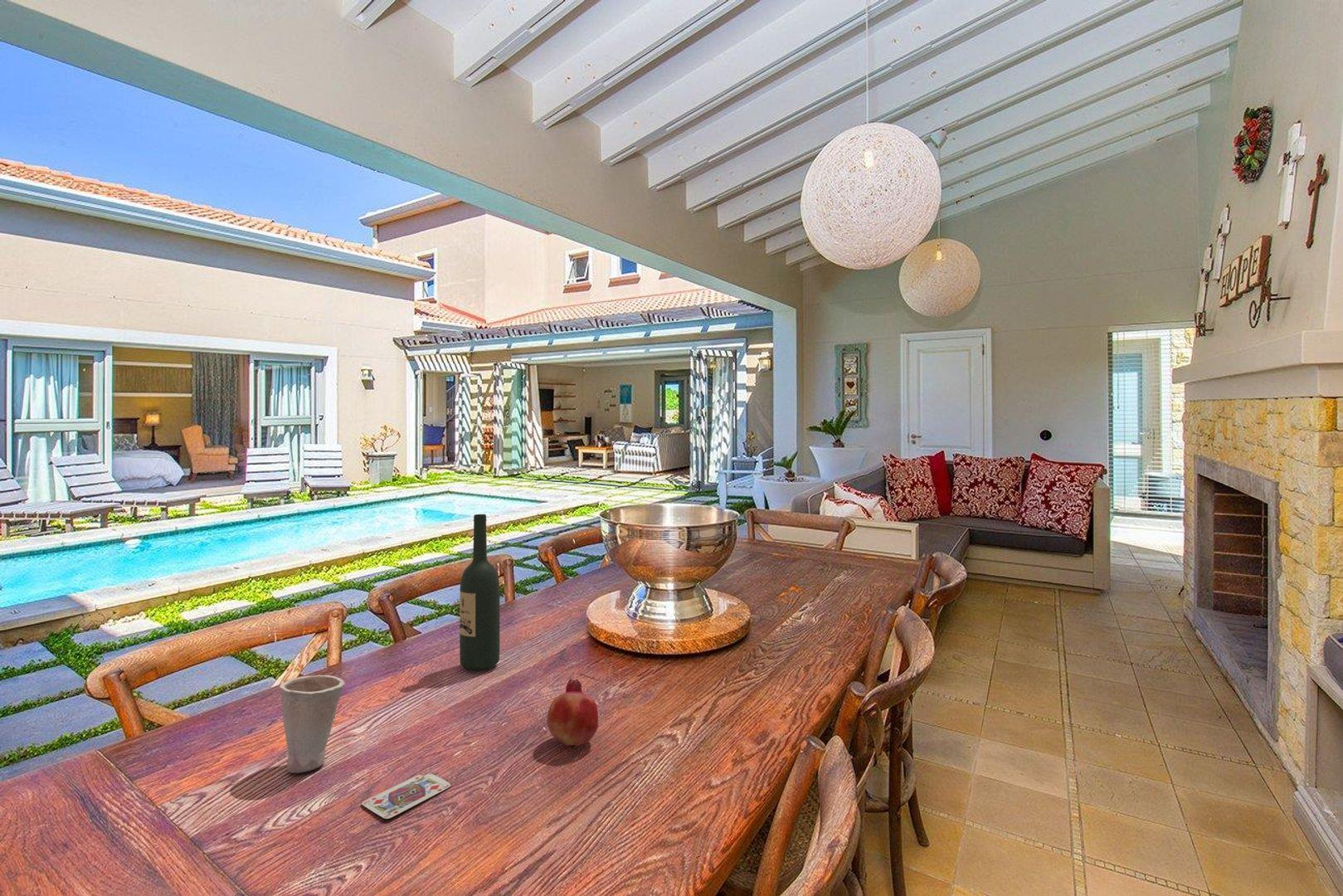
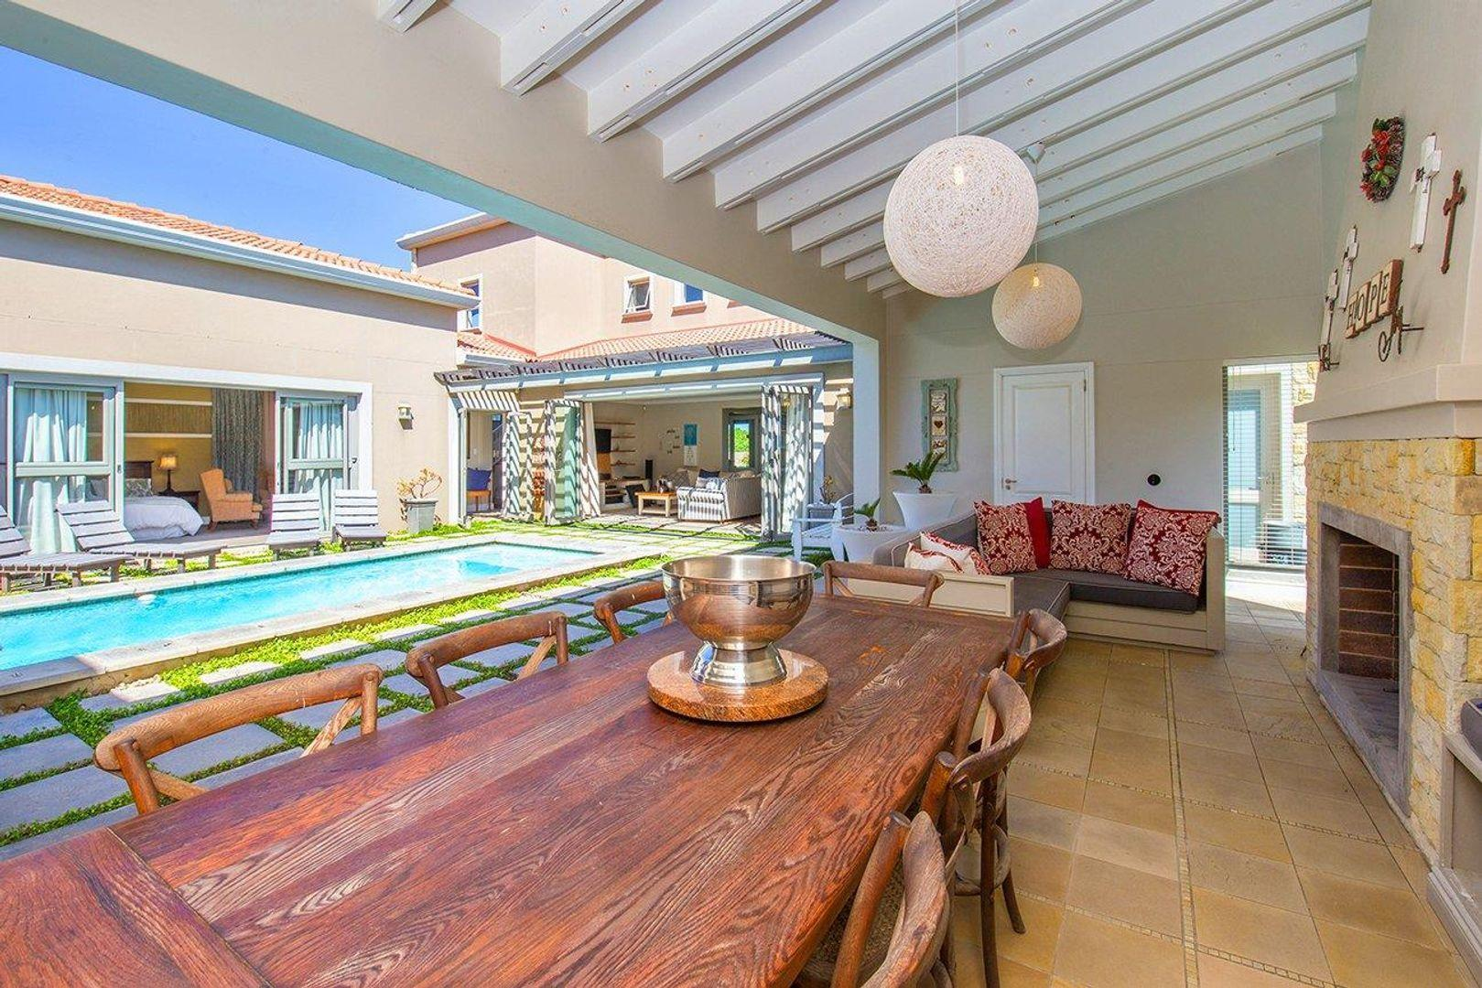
- wine bottle (479, 590)
- cup (313, 722)
- playing card (407, 793)
- fruit (572, 713)
